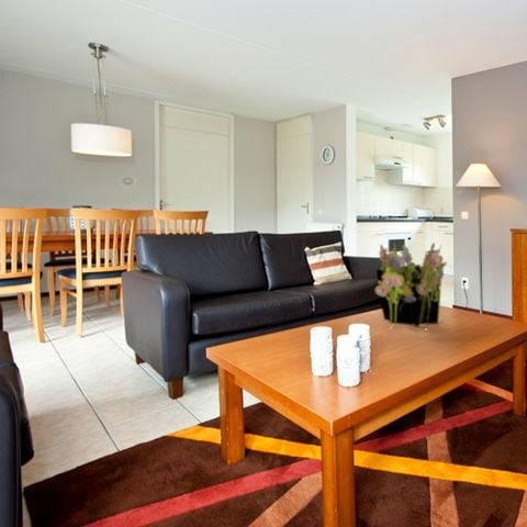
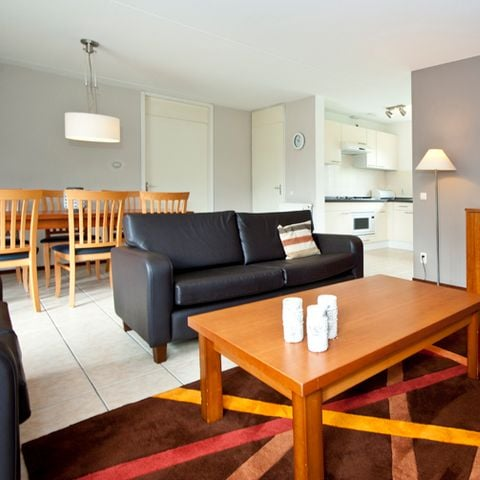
- flower bouquet (415, 287)
